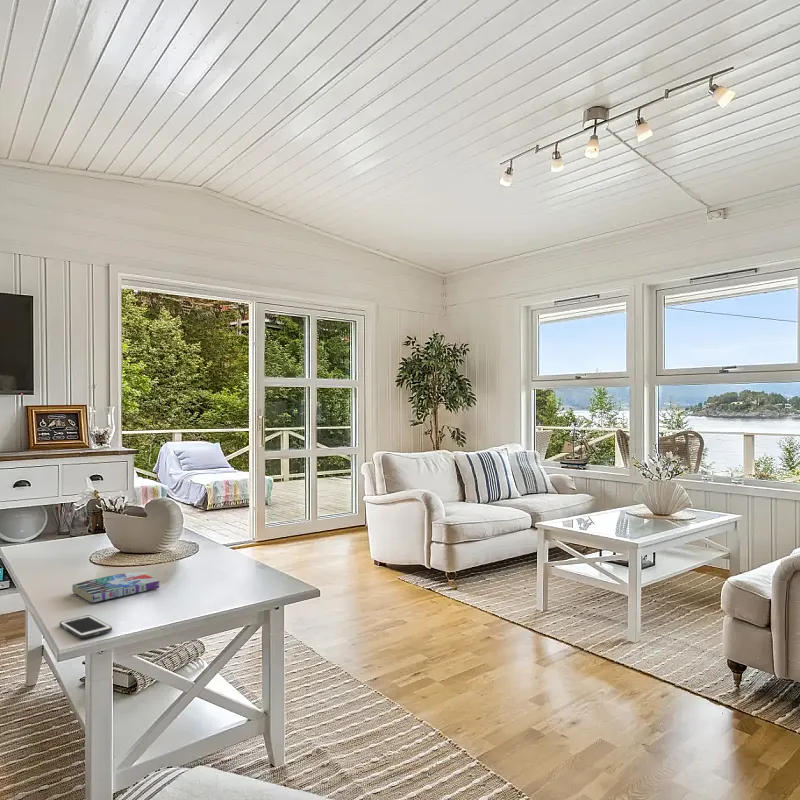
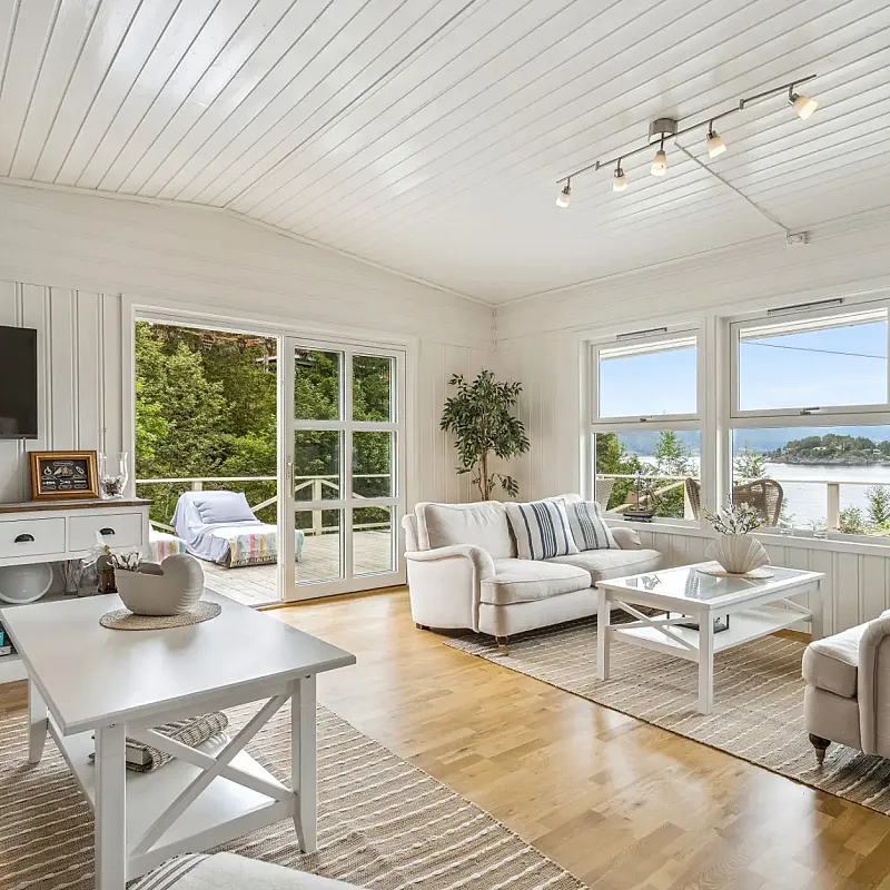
- book (116, 585)
- cell phone (85, 626)
